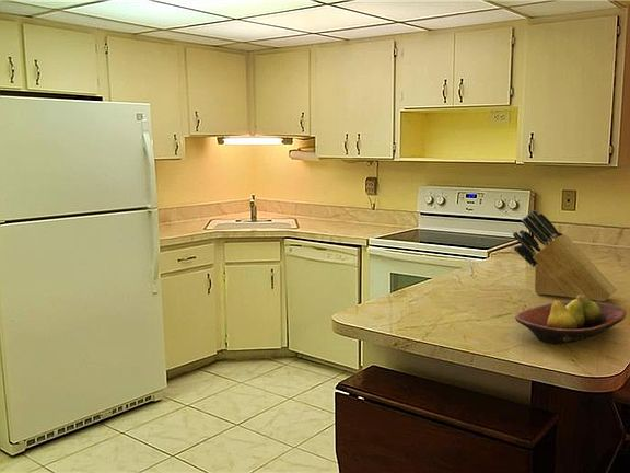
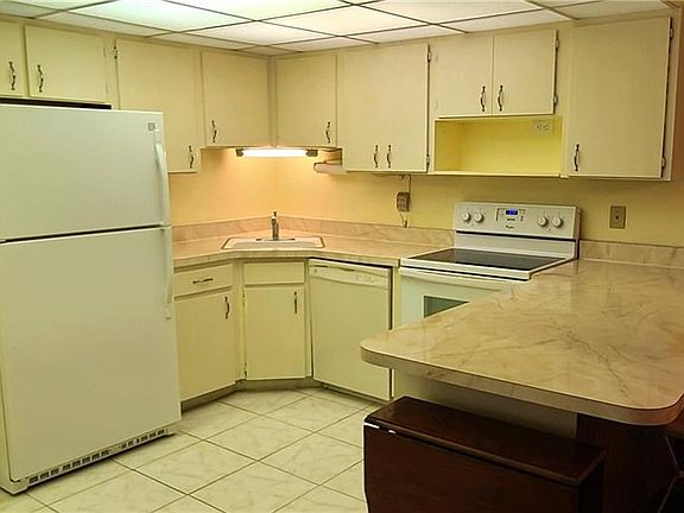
- fruit bowl (571, 315)
- knife block (563, 253)
